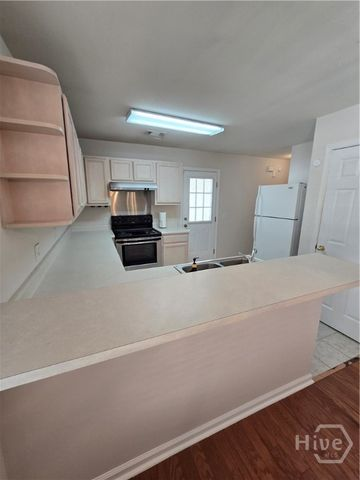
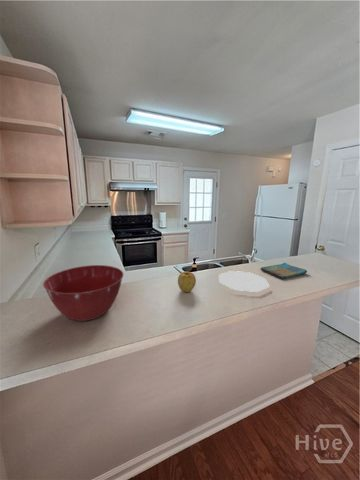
+ dish towel (283, 270)
+ mixing bowl (87, 294)
+ apple (186, 281)
+ plate (242, 279)
